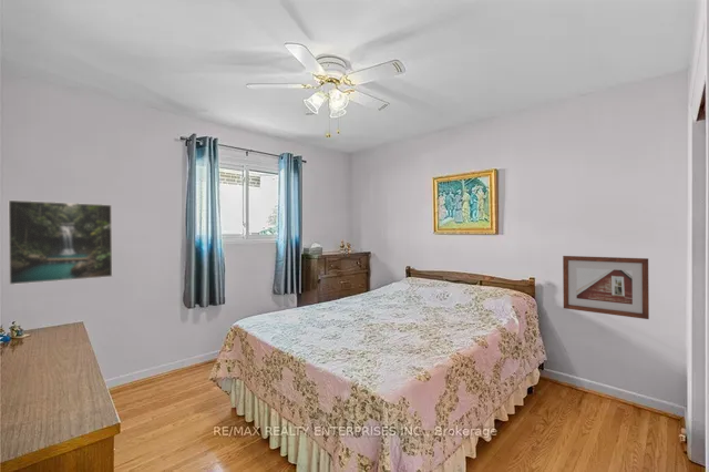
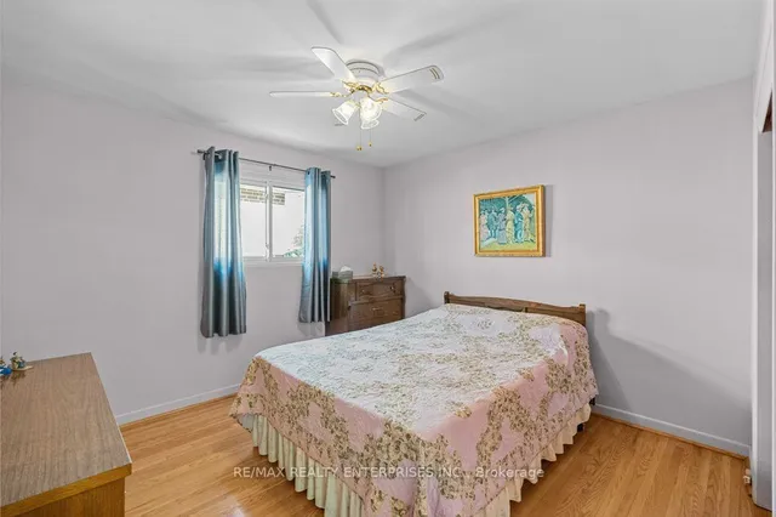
- picture frame (603, 285)
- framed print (64, 240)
